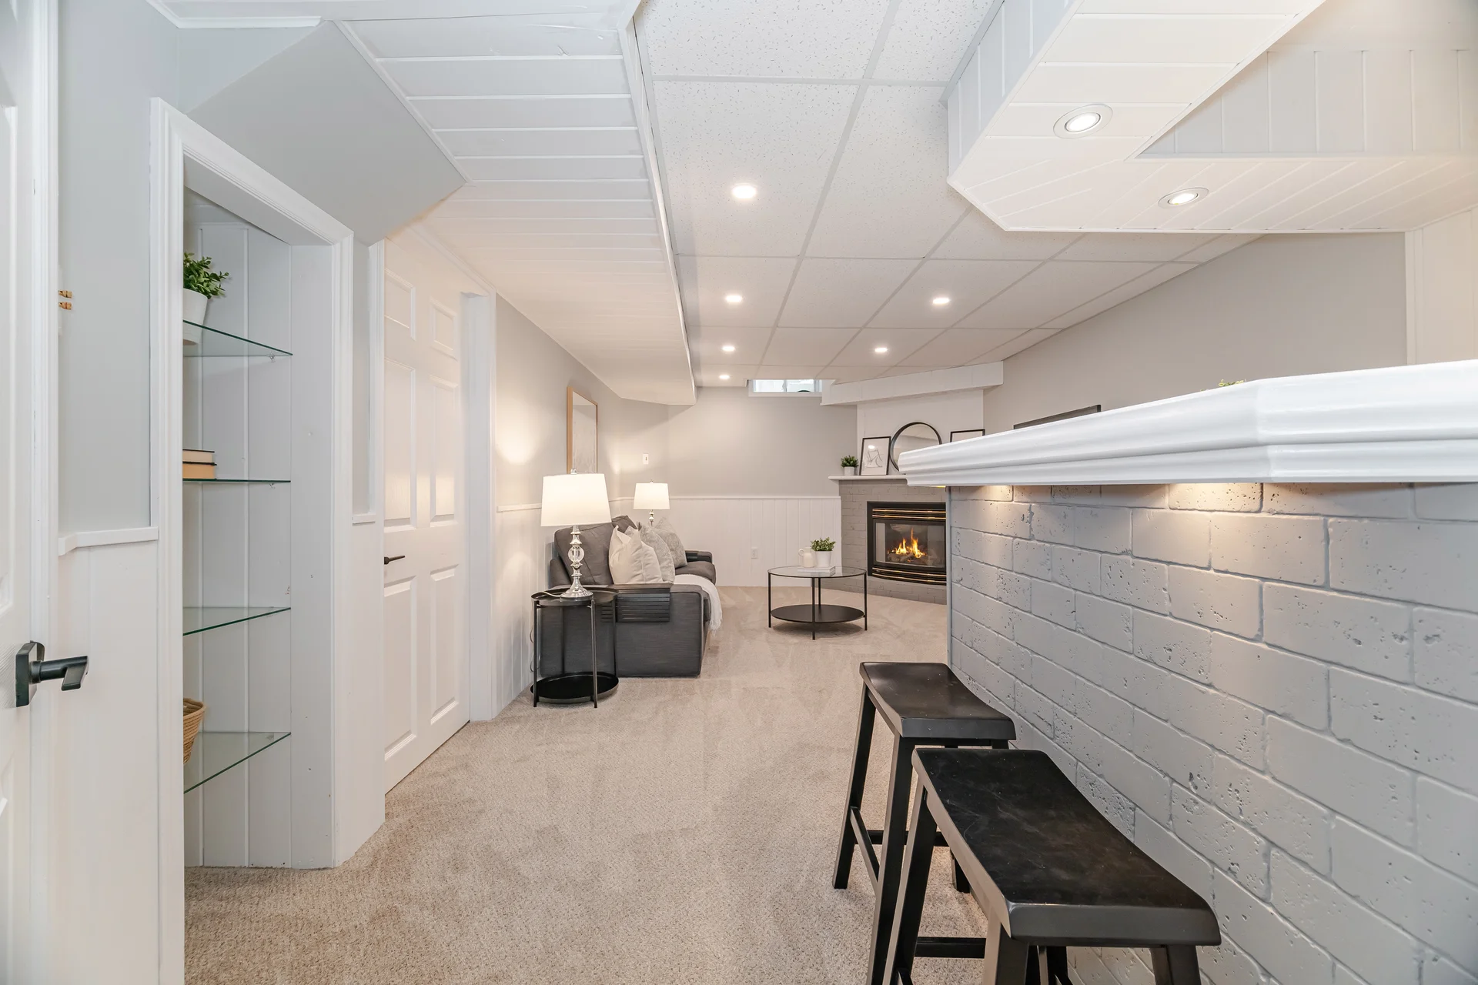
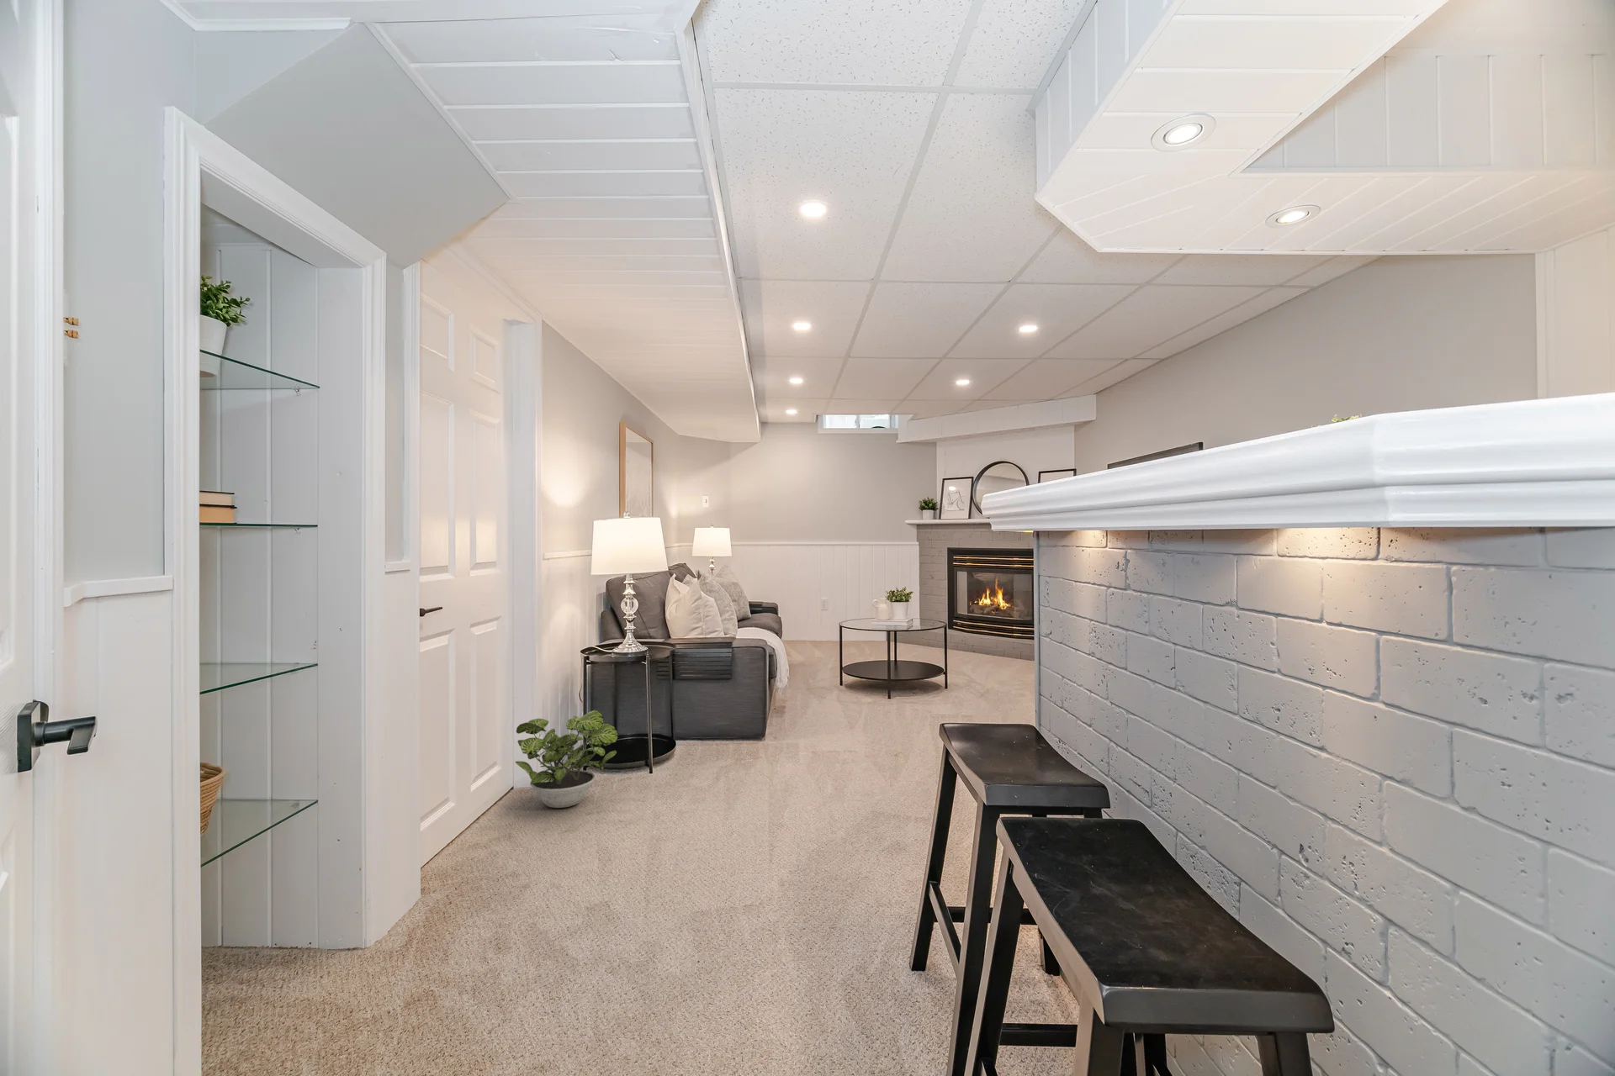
+ potted plant (565, 755)
